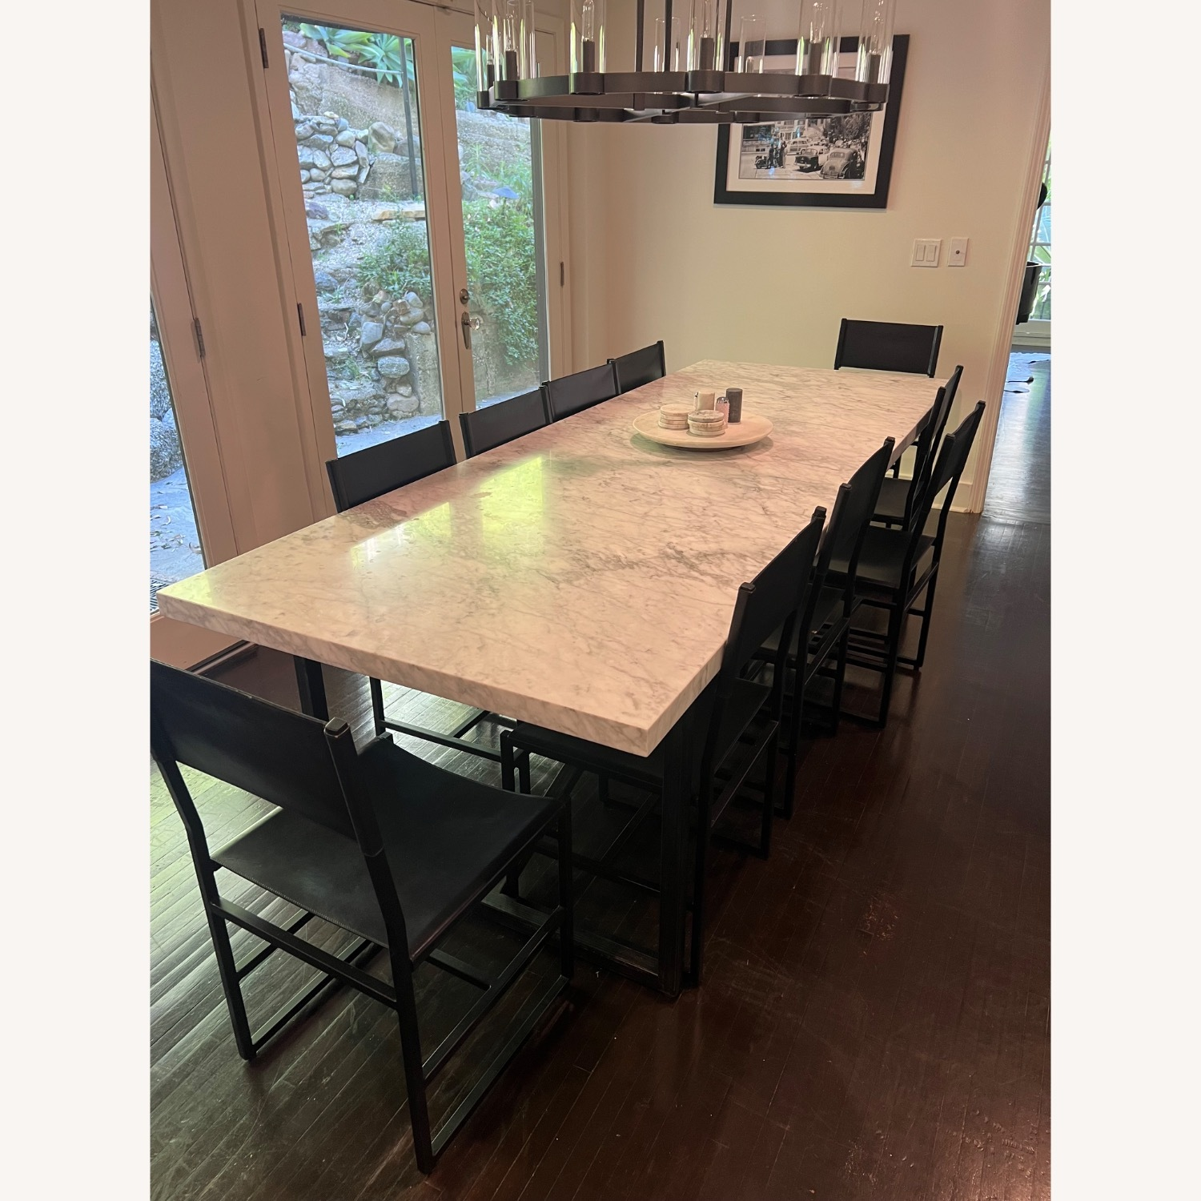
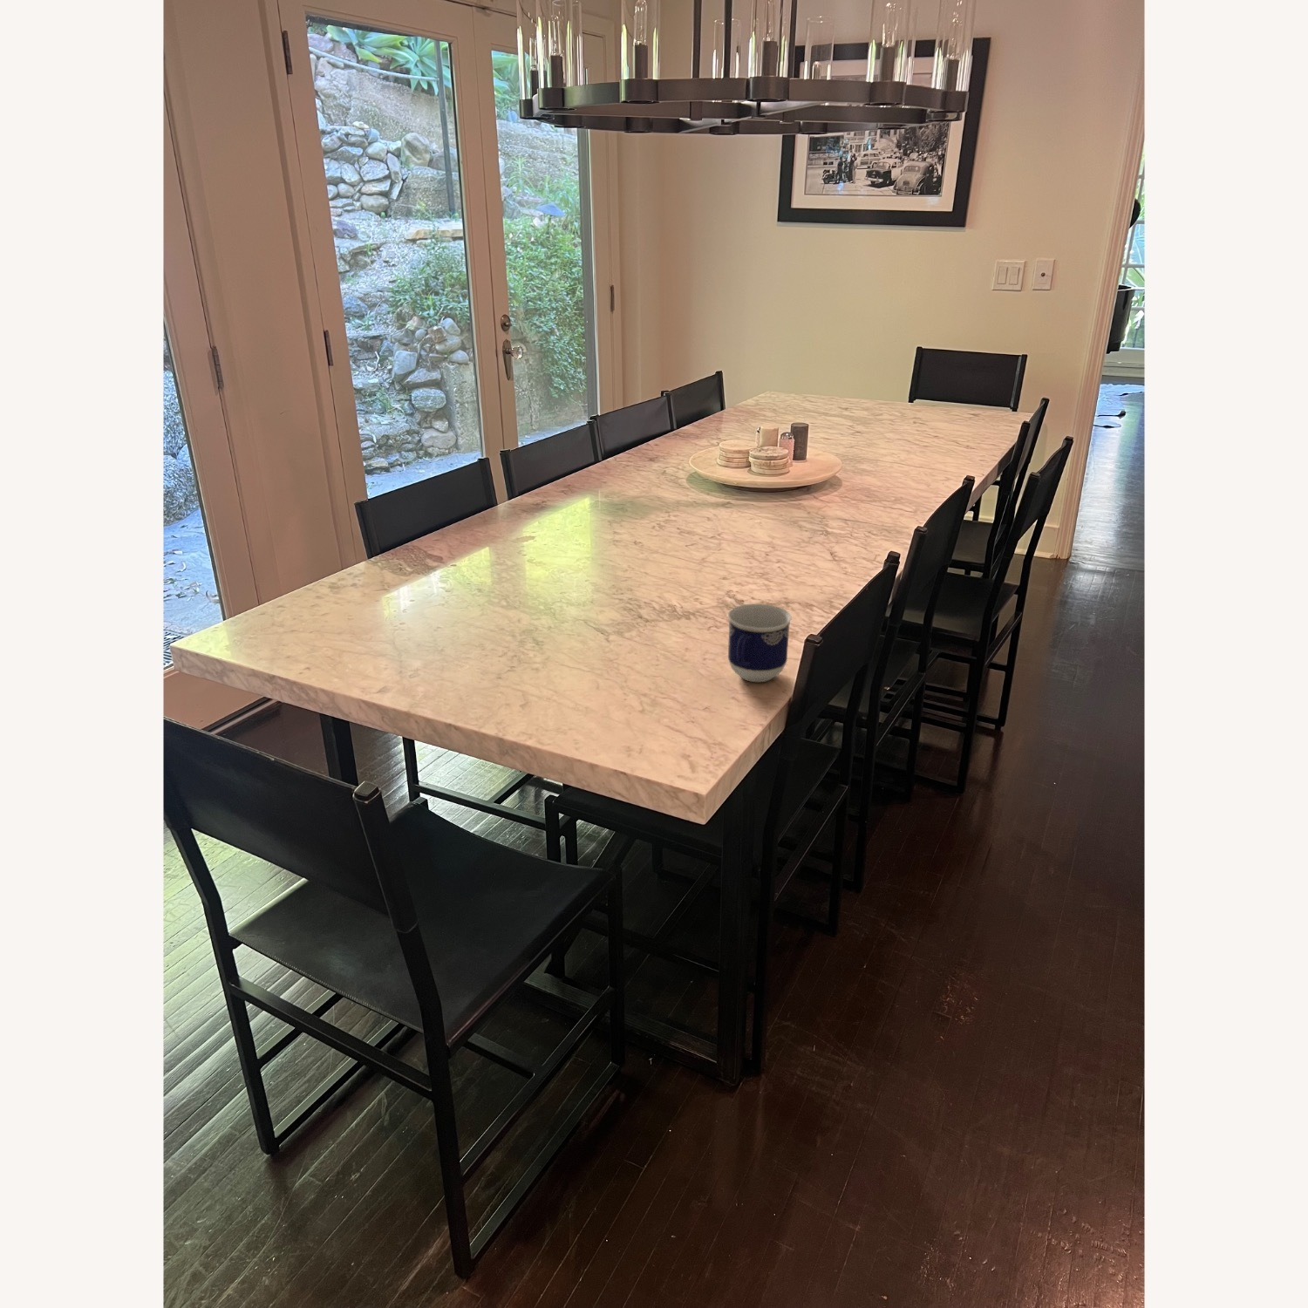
+ cup (755, 649)
